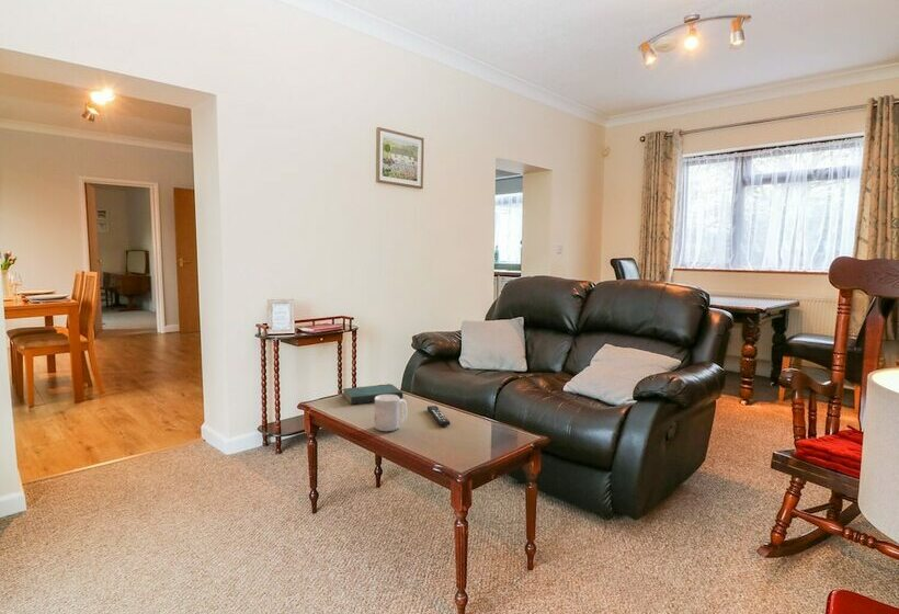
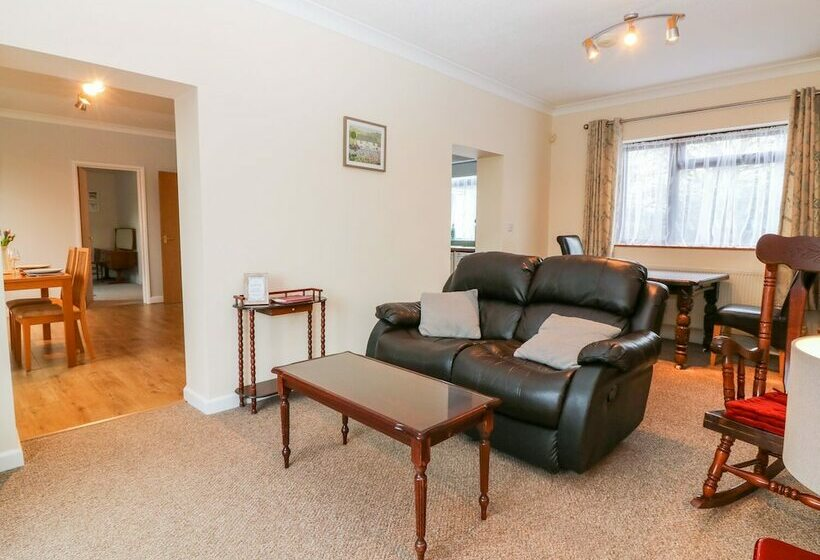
- remote control (437, 414)
- mug (389, 412)
- book (372, 393)
